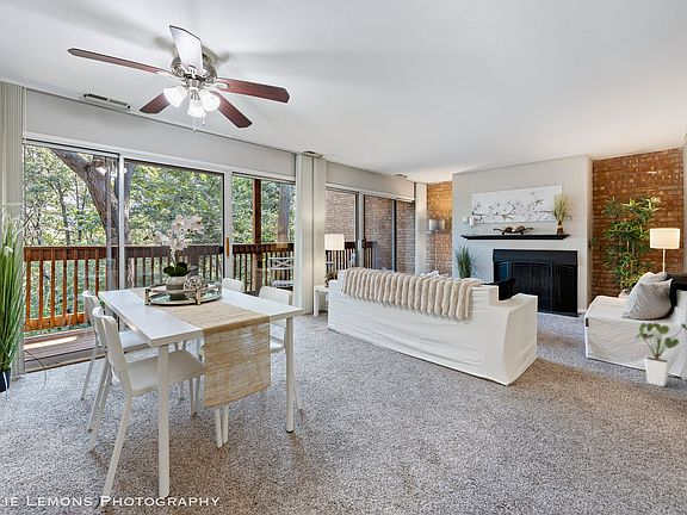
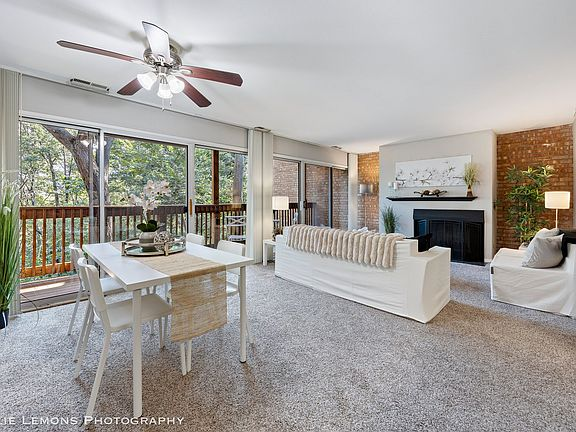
- house plant (662, 355)
